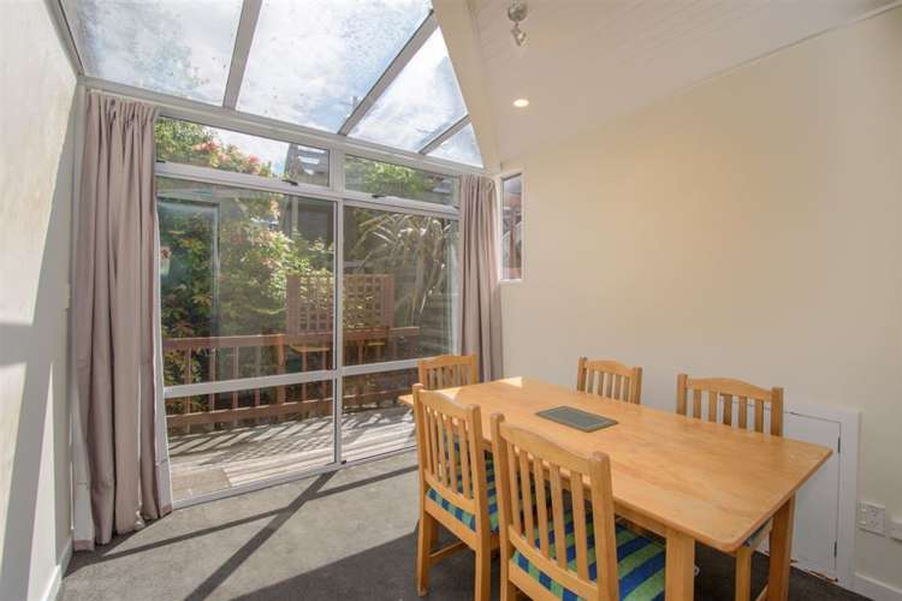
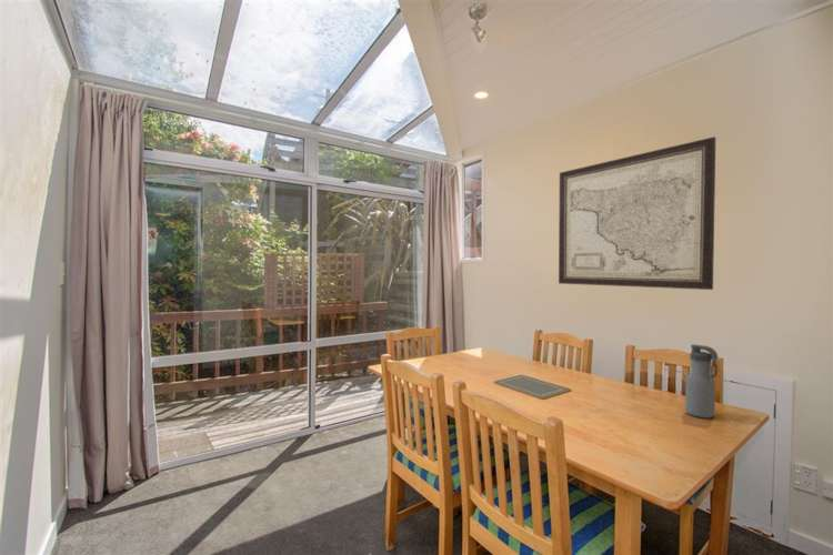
+ water bottle (701, 380)
+ wall art (624, 222)
